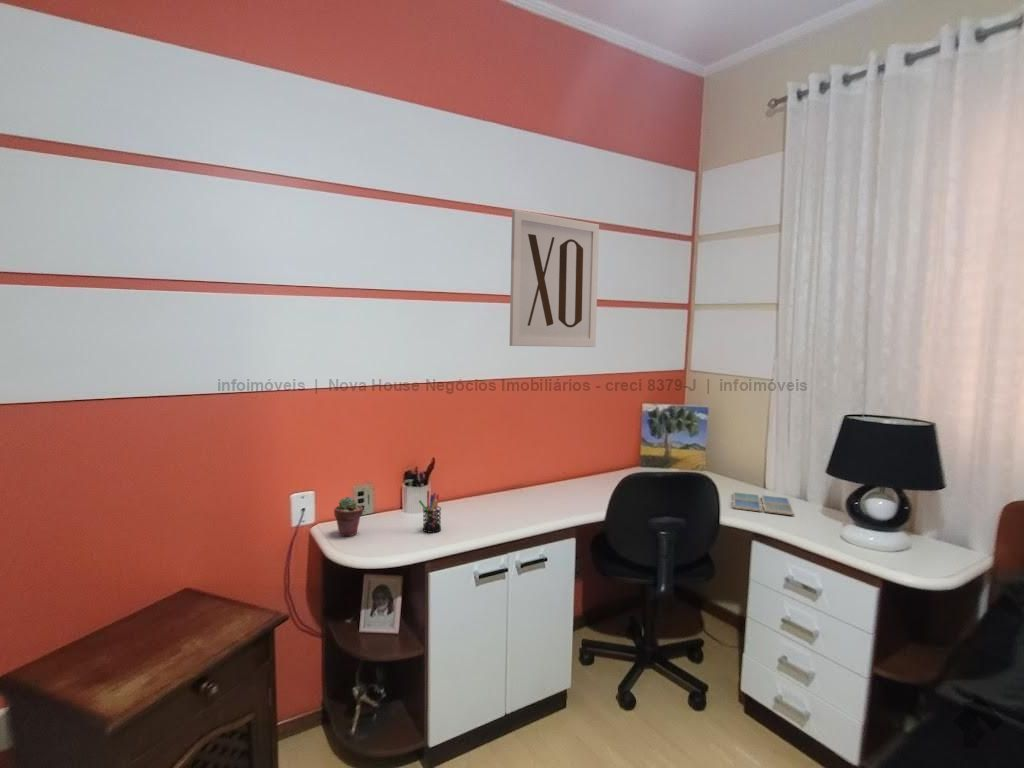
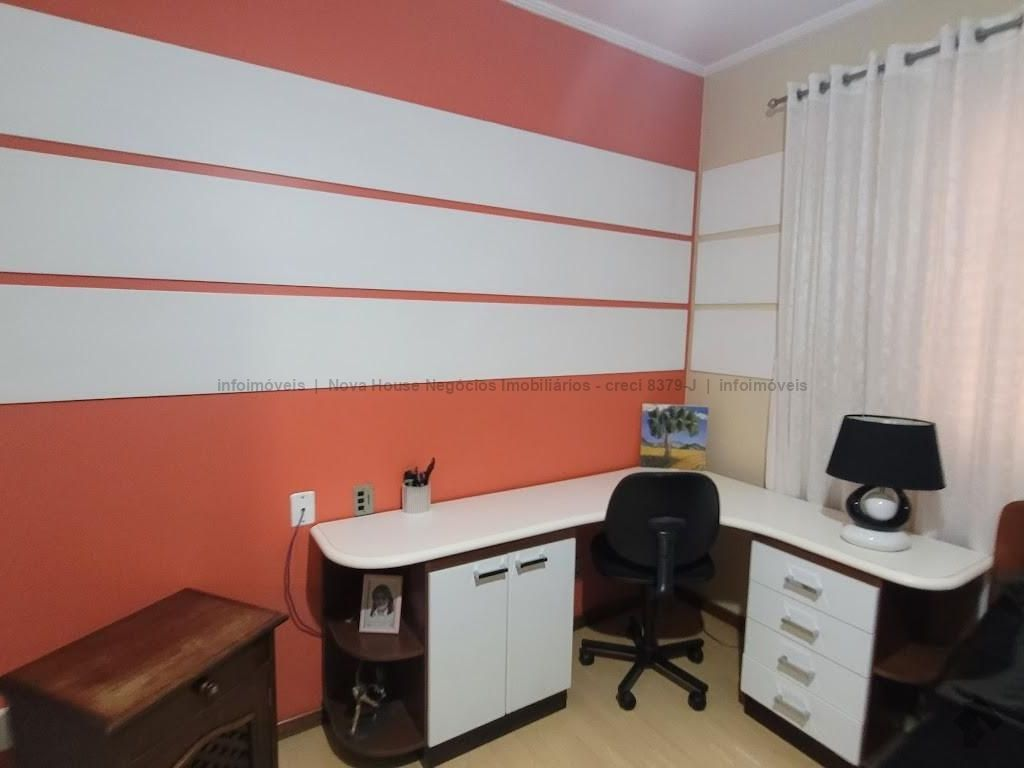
- pen holder (429, 511)
- drink coaster (762, 502)
- wall art (556, 282)
- potted succulent (348, 515)
